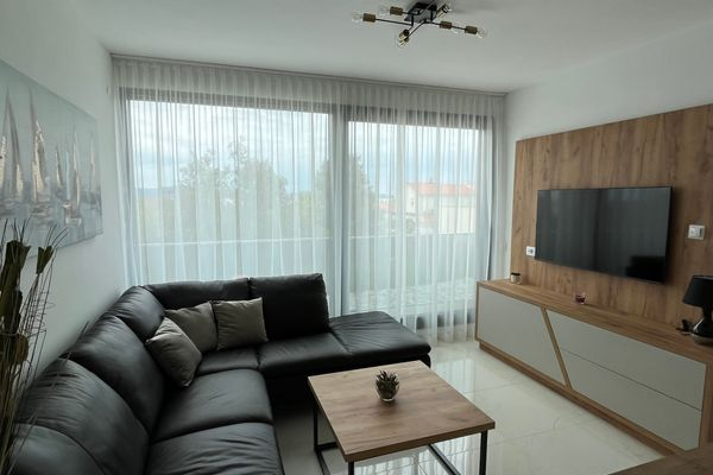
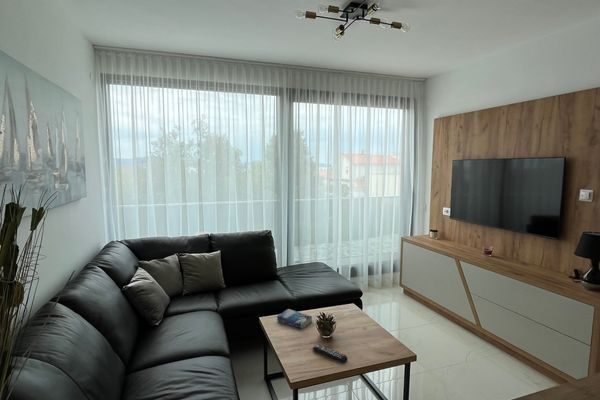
+ book (294, 318)
+ remote control (329, 352)
